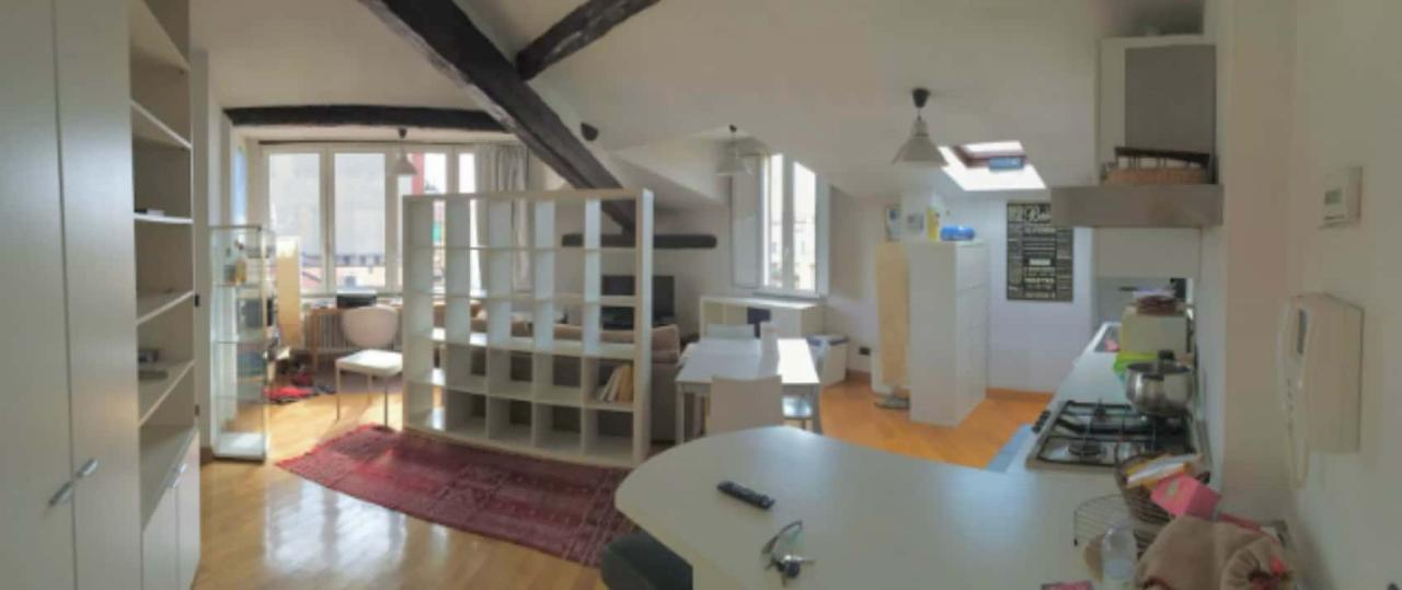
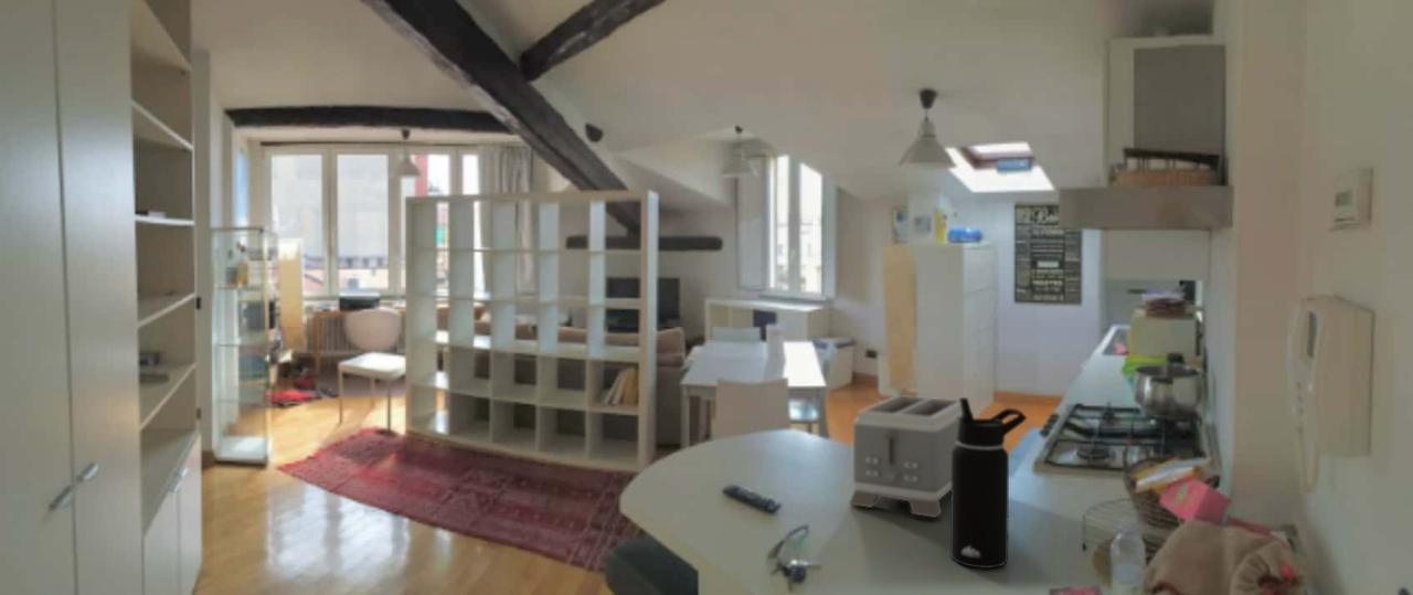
+ water bottle (987, 478)
+ toaster (911, 450)
